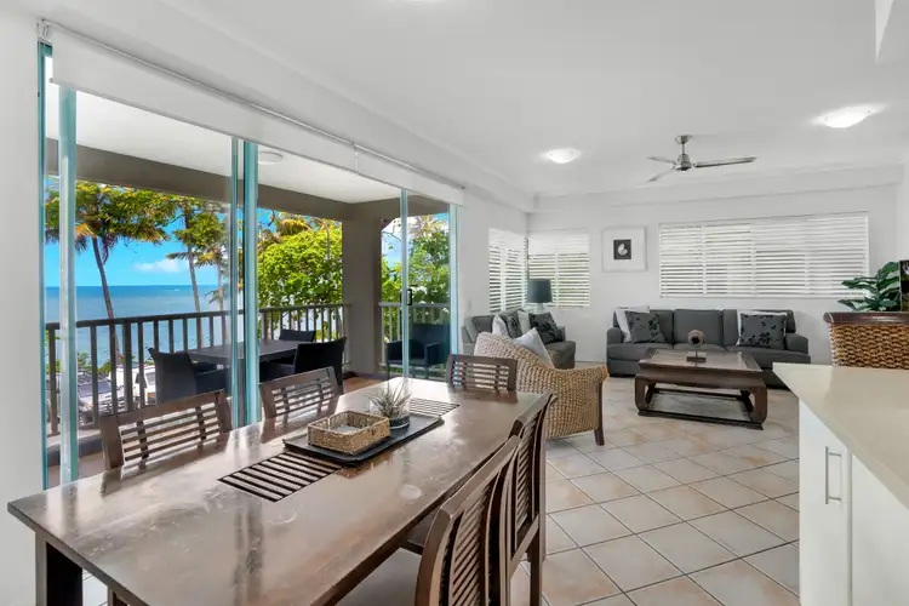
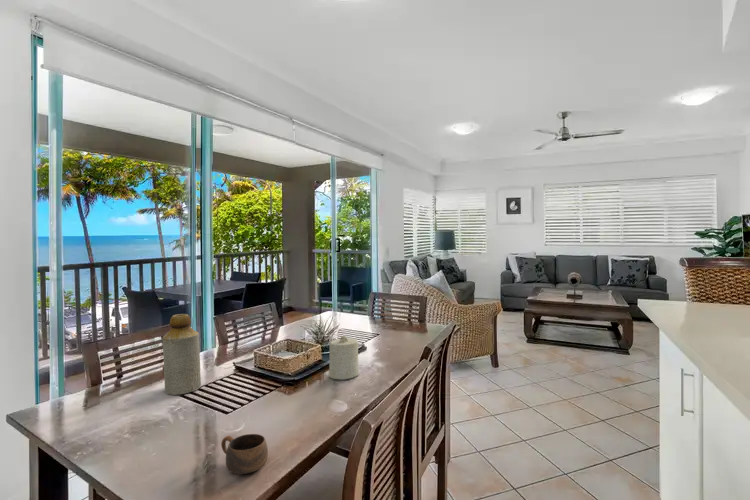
+ cup (243, 450)
+ candle (344, 354)
+ bottle (182, 351)
